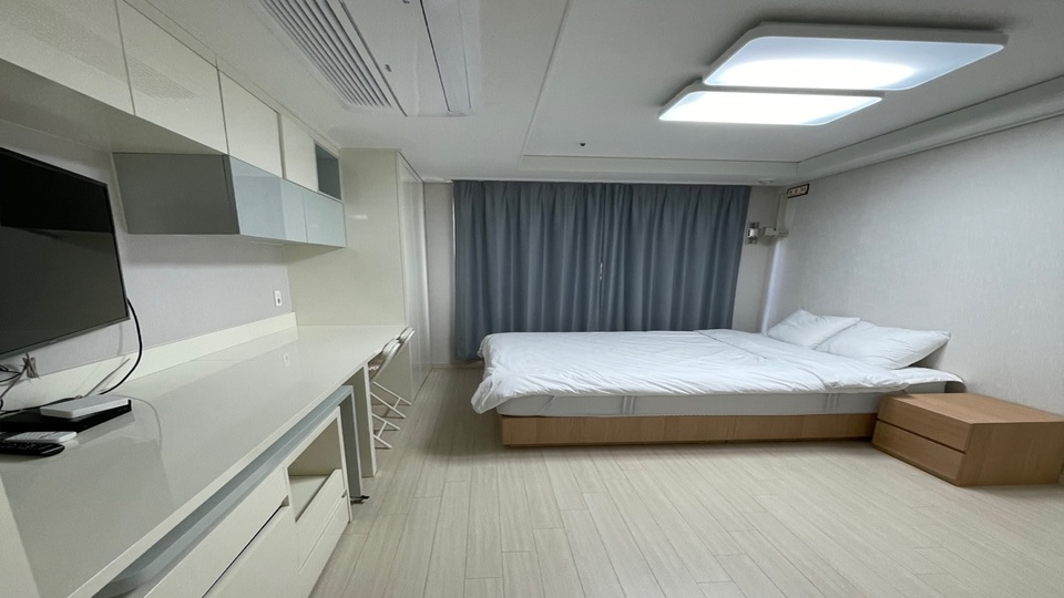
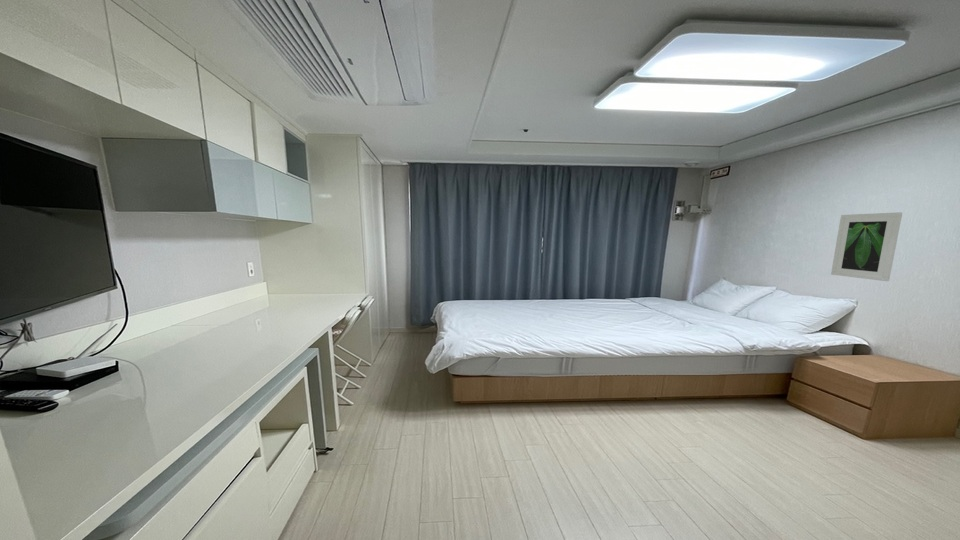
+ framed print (863, 246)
